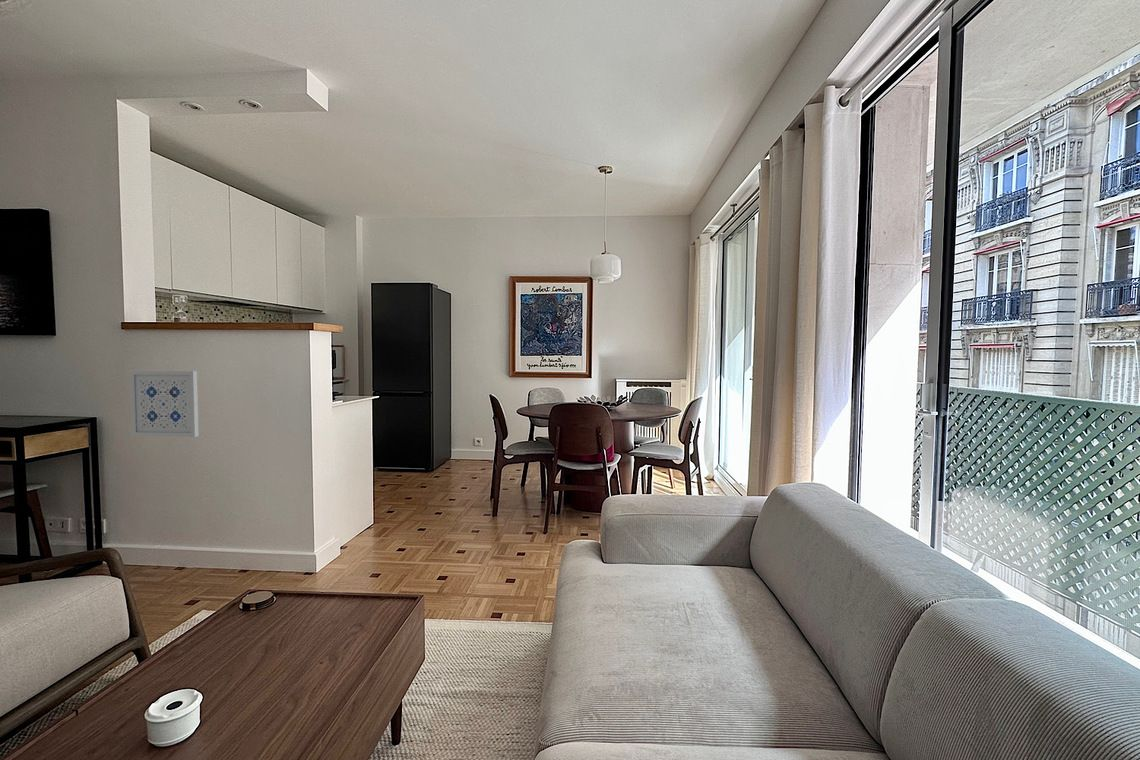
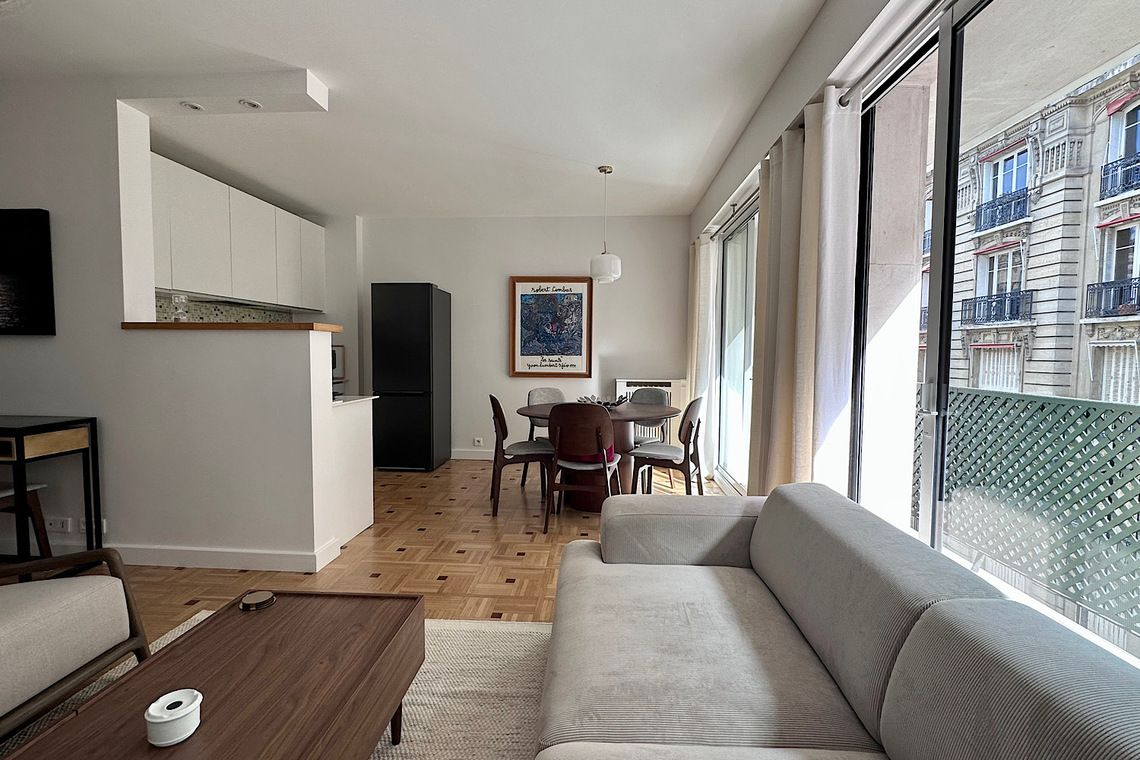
- wall art (164, 403)
